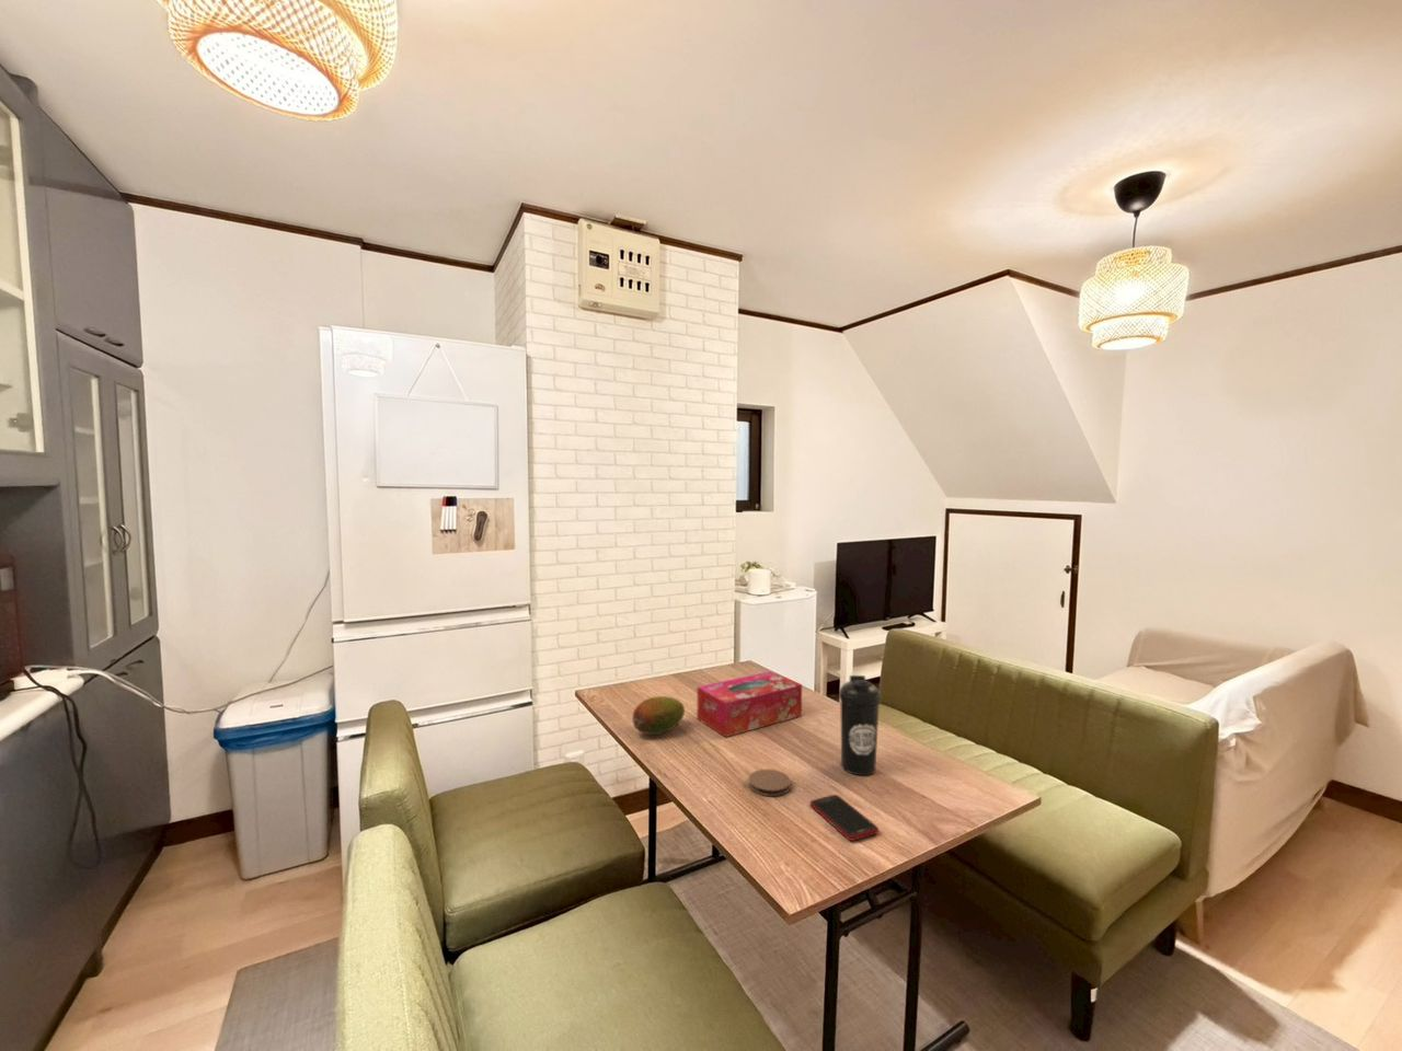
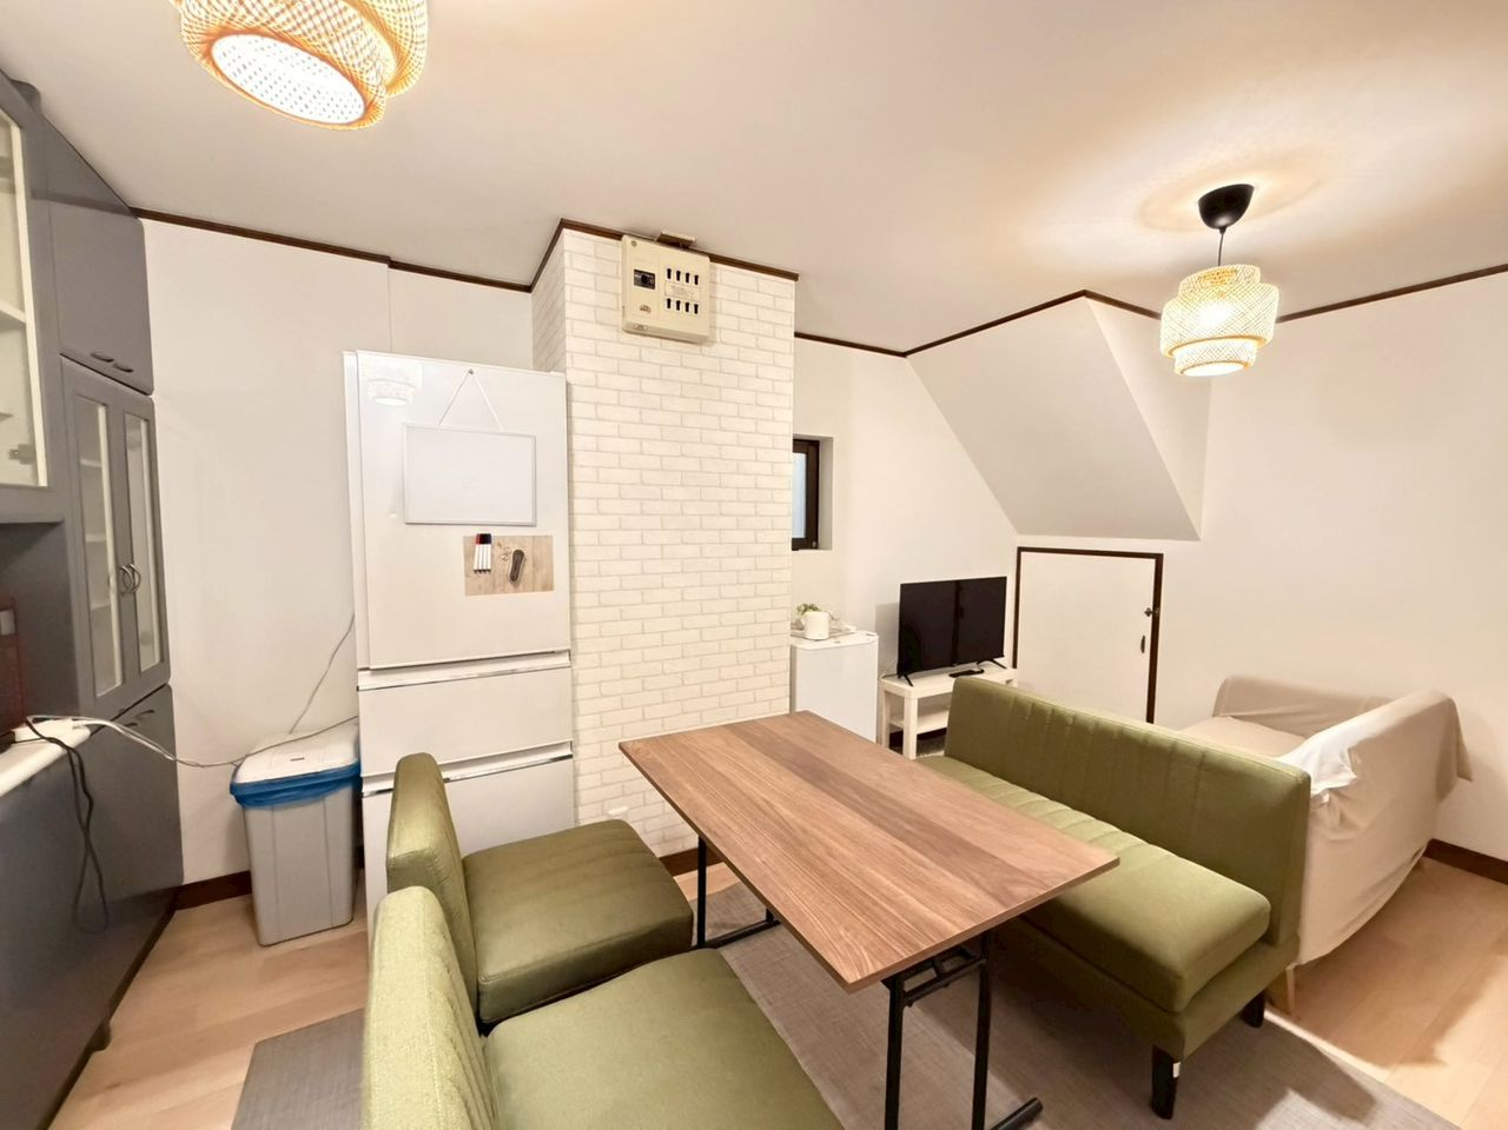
- tissue box (750, 701)
- coaster (769, 782)
- fruit (658, 714)
- water bottle (859, 722)
- cell phone (842, 816)
